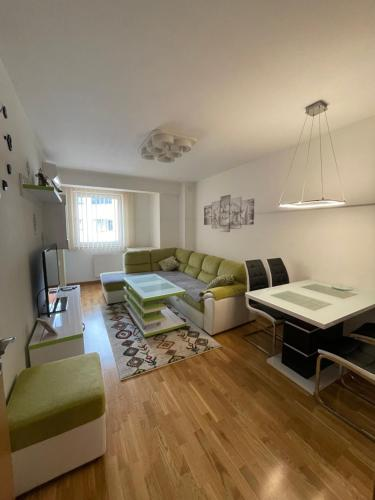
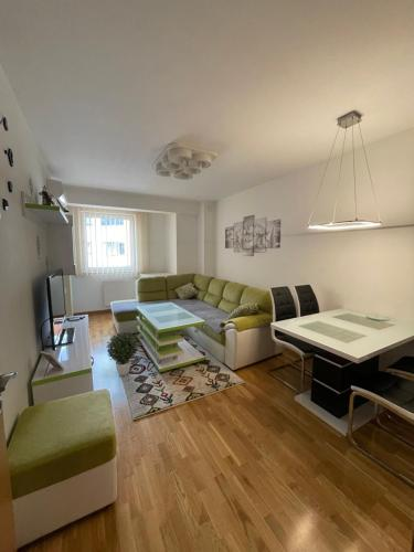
+ potted plant (123, 353)
